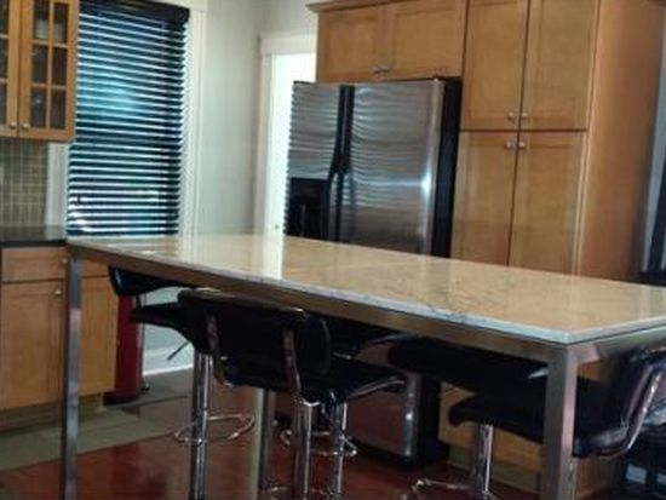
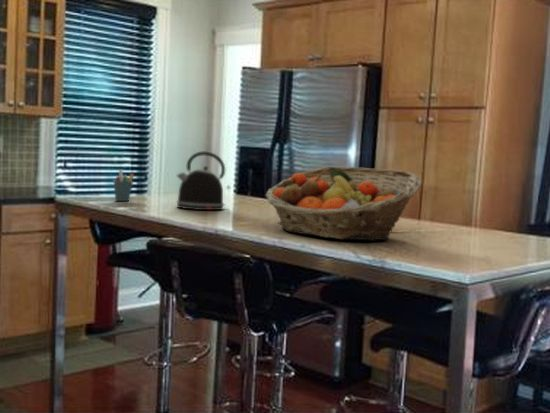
+ kettle (202, 179)
+ fruit basket (340, 199)
+ pen holder (123, 185)
